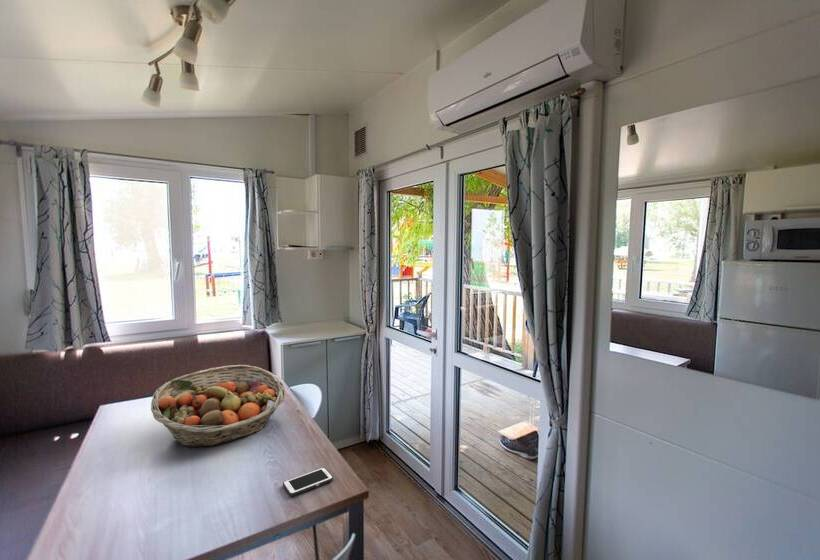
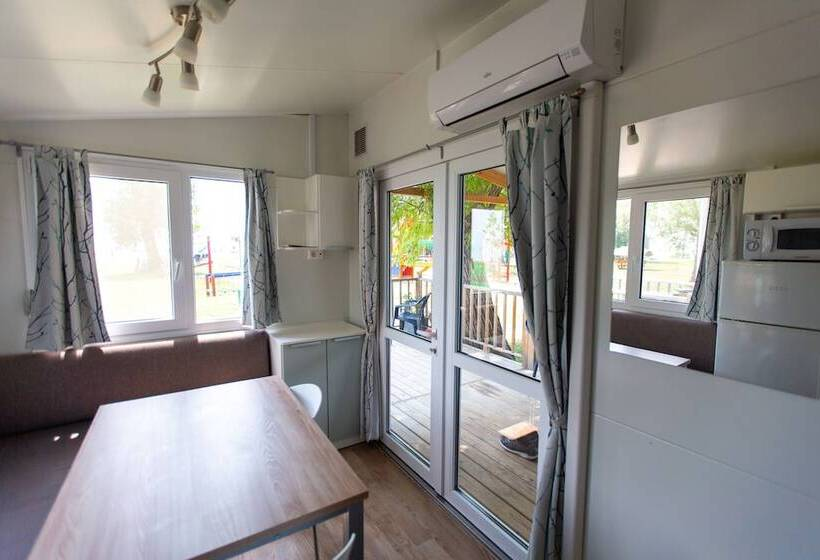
- cell phone (308, 480)
- fruit basket (222, 402)
